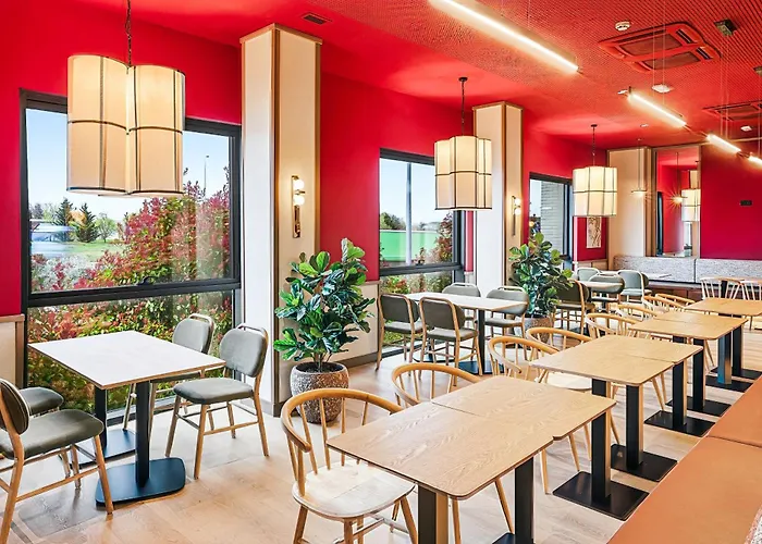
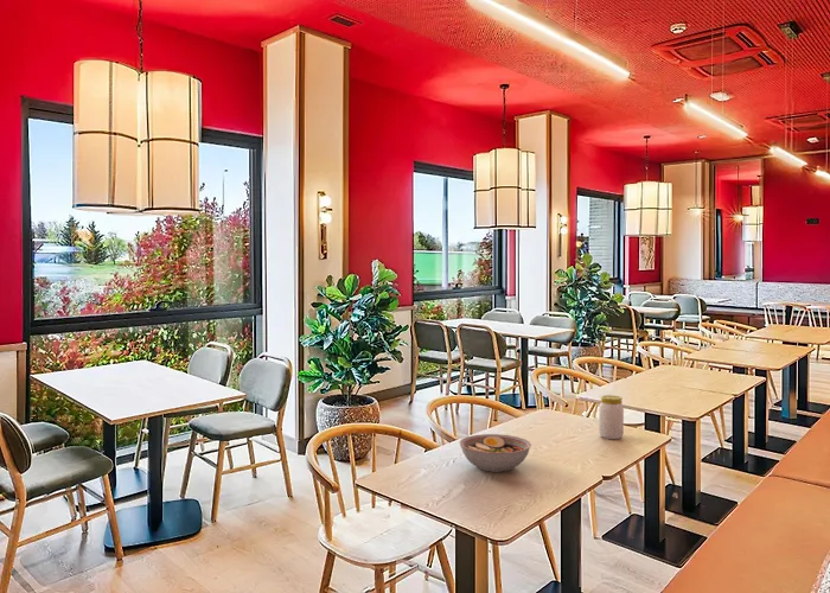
+ jar (611, 416)
+ bowl (494, 454)
